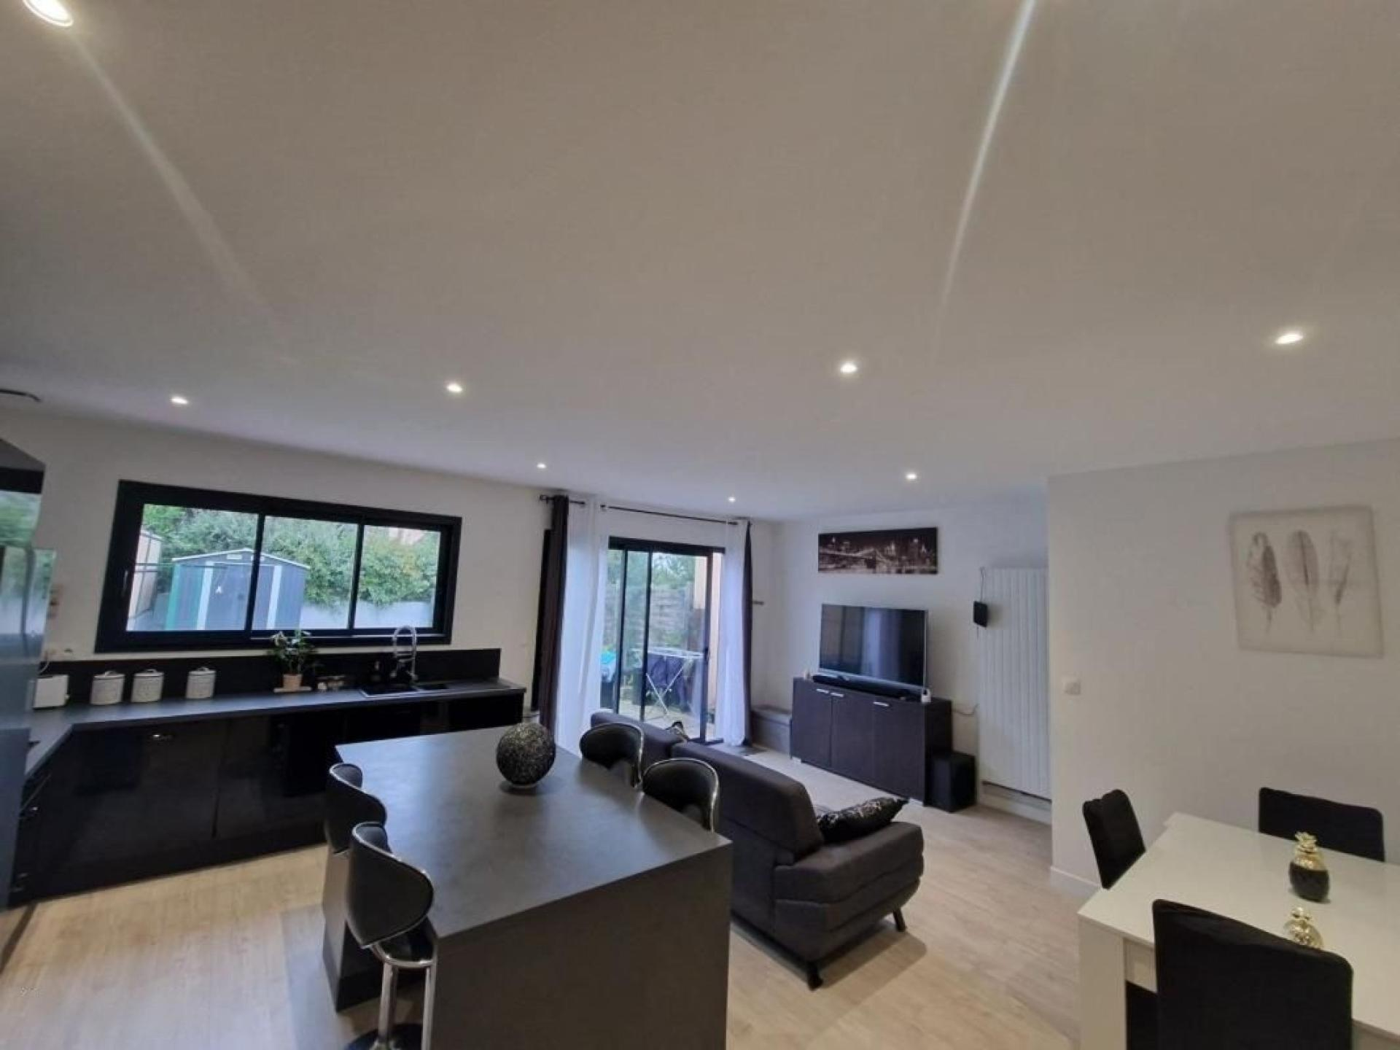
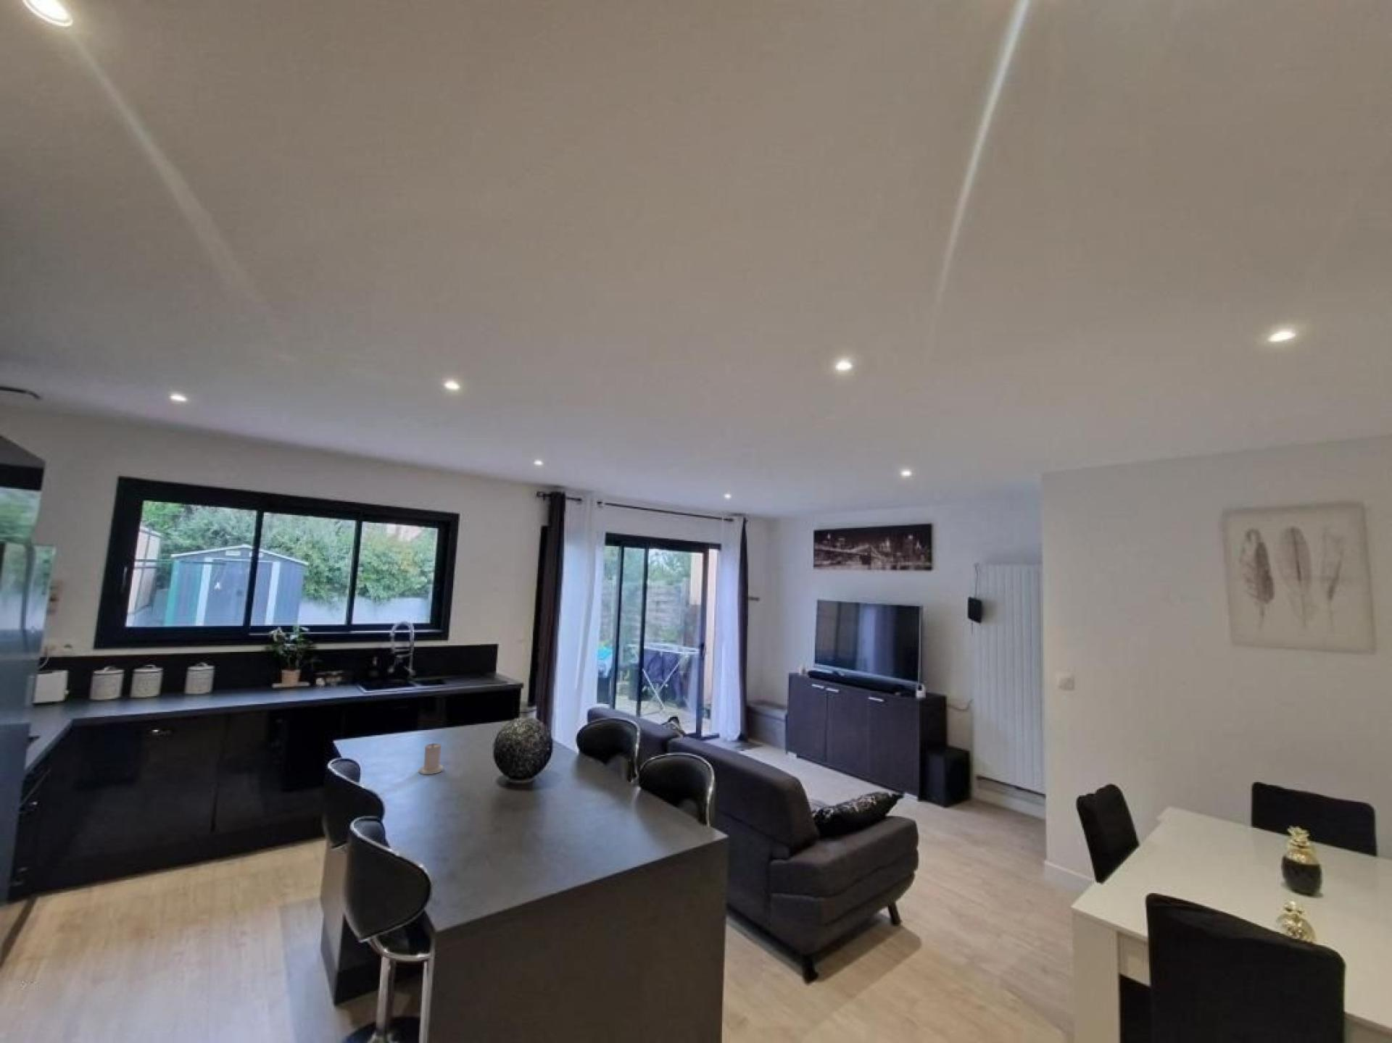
+ candle (432, 756)
